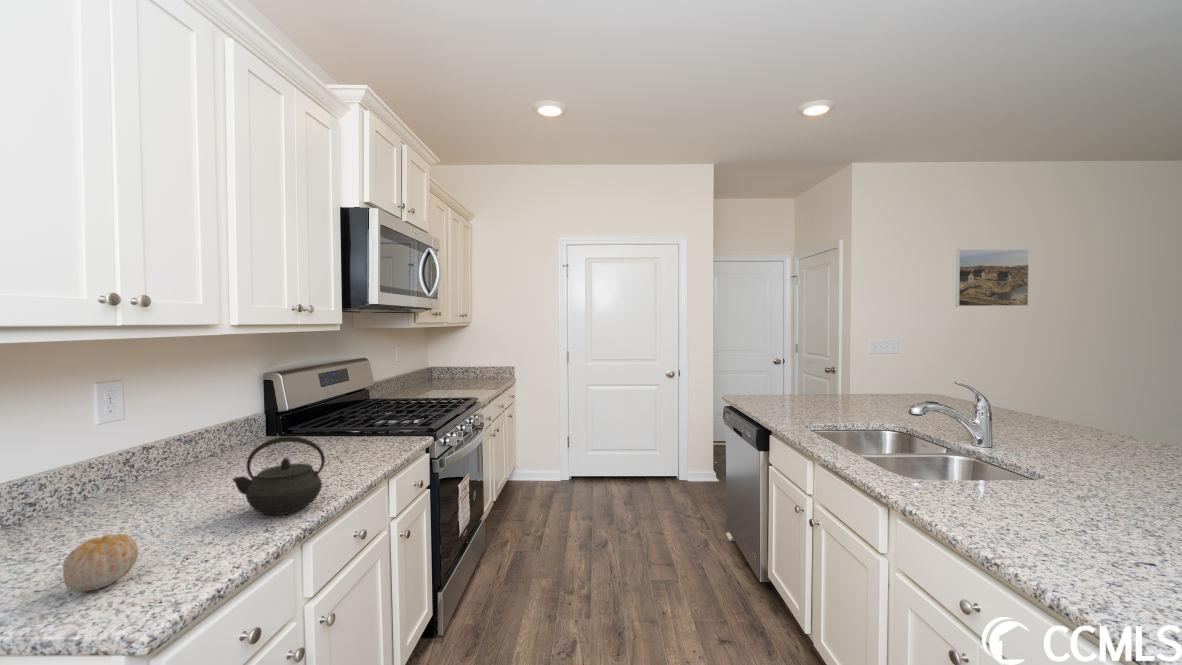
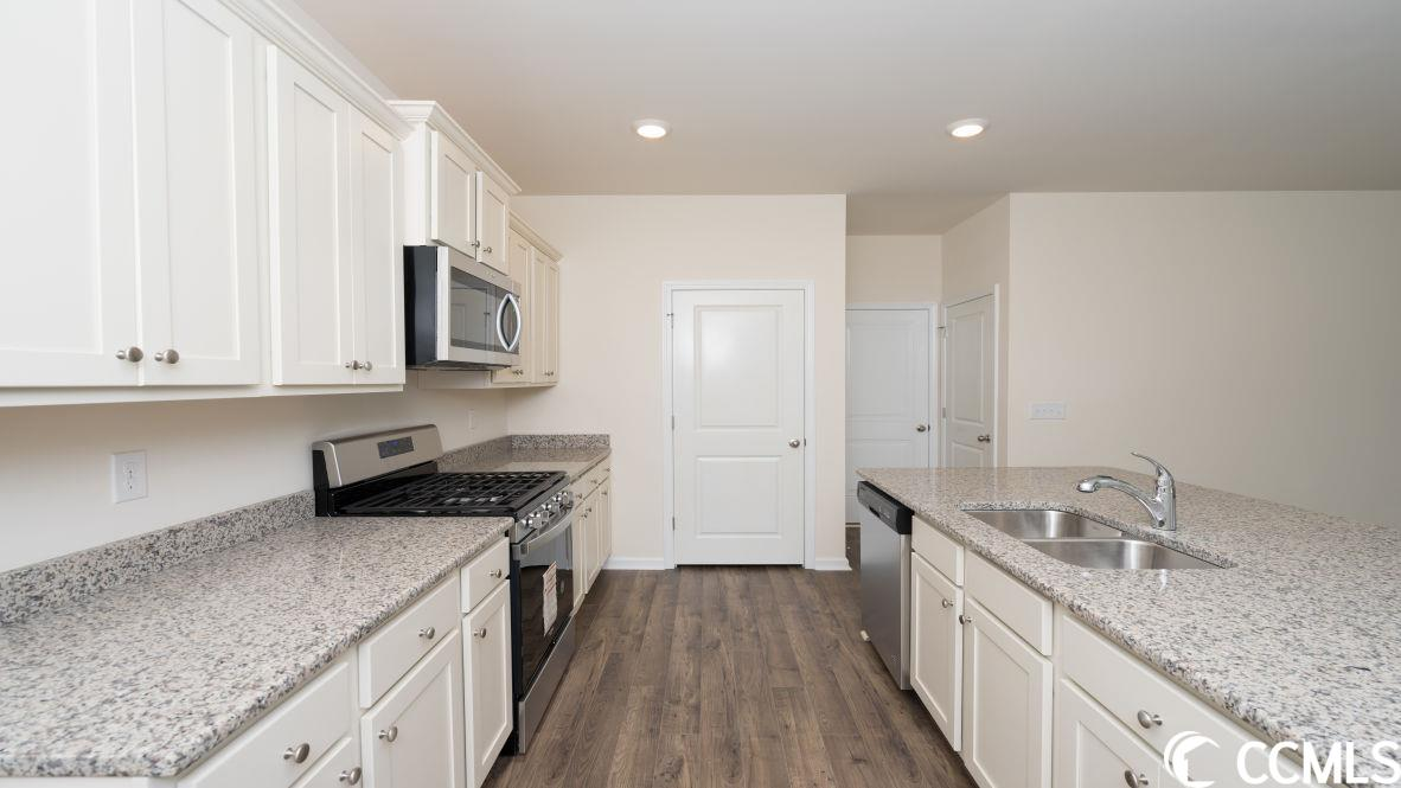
- fruit (101, 561)
- kettle (279, 473)
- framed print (992, 277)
